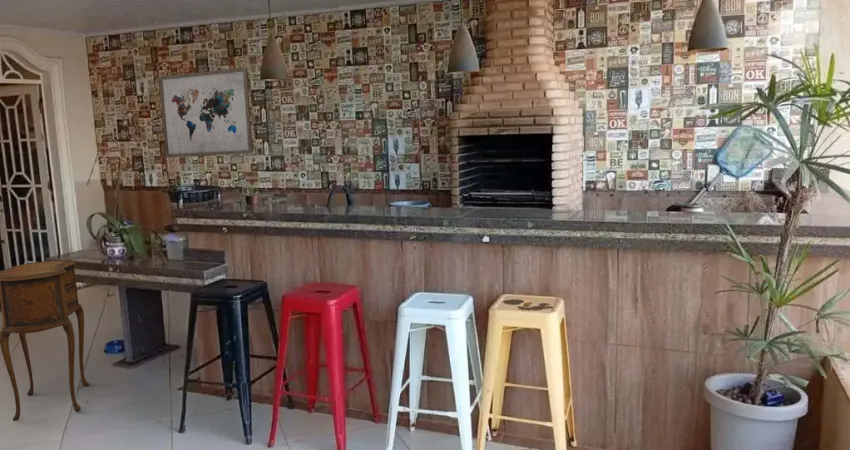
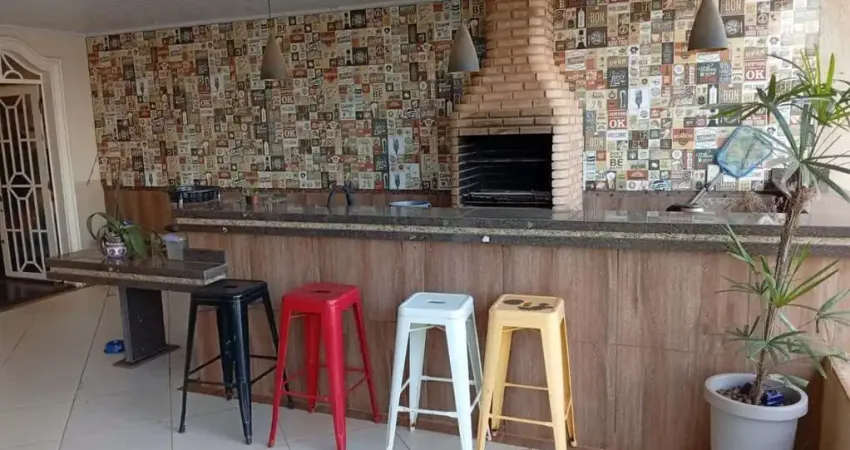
- side table (40, 331)
- wall art (204, 114)
